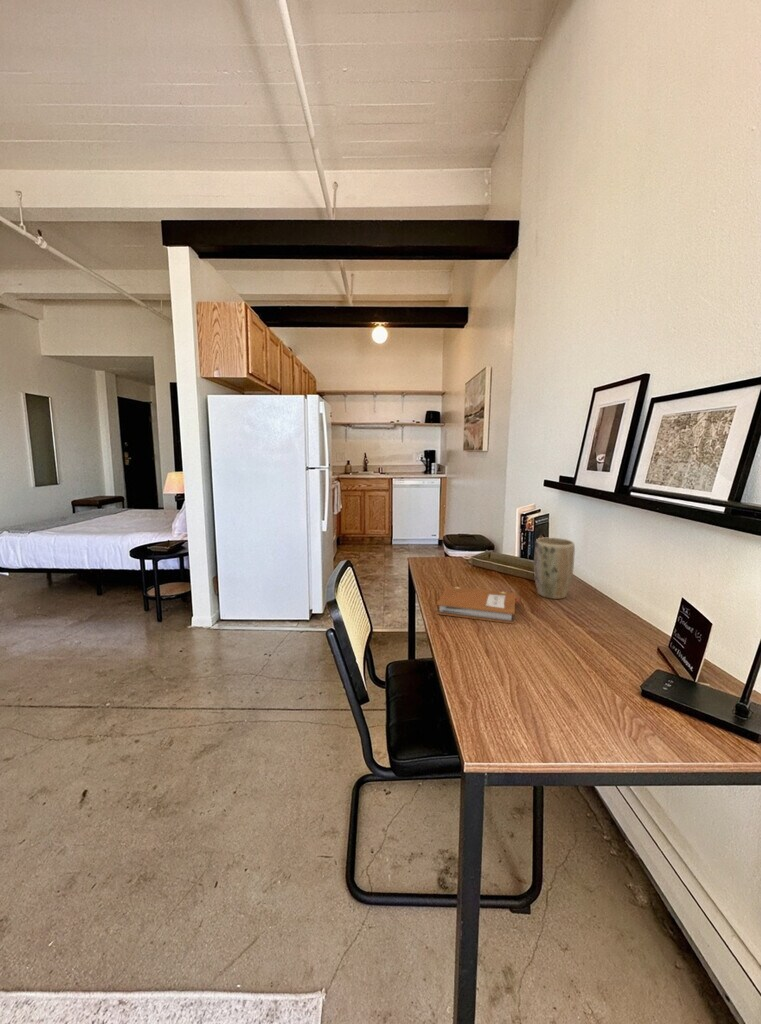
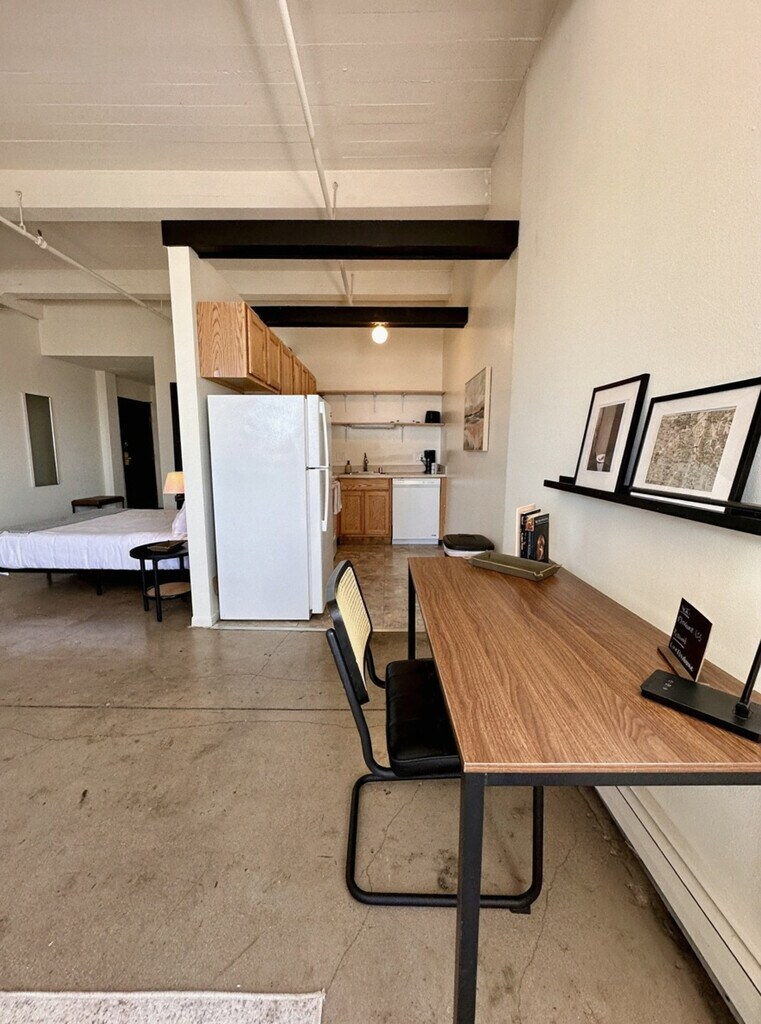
- plant pot (553, 568)
- notebook (479, 602)
